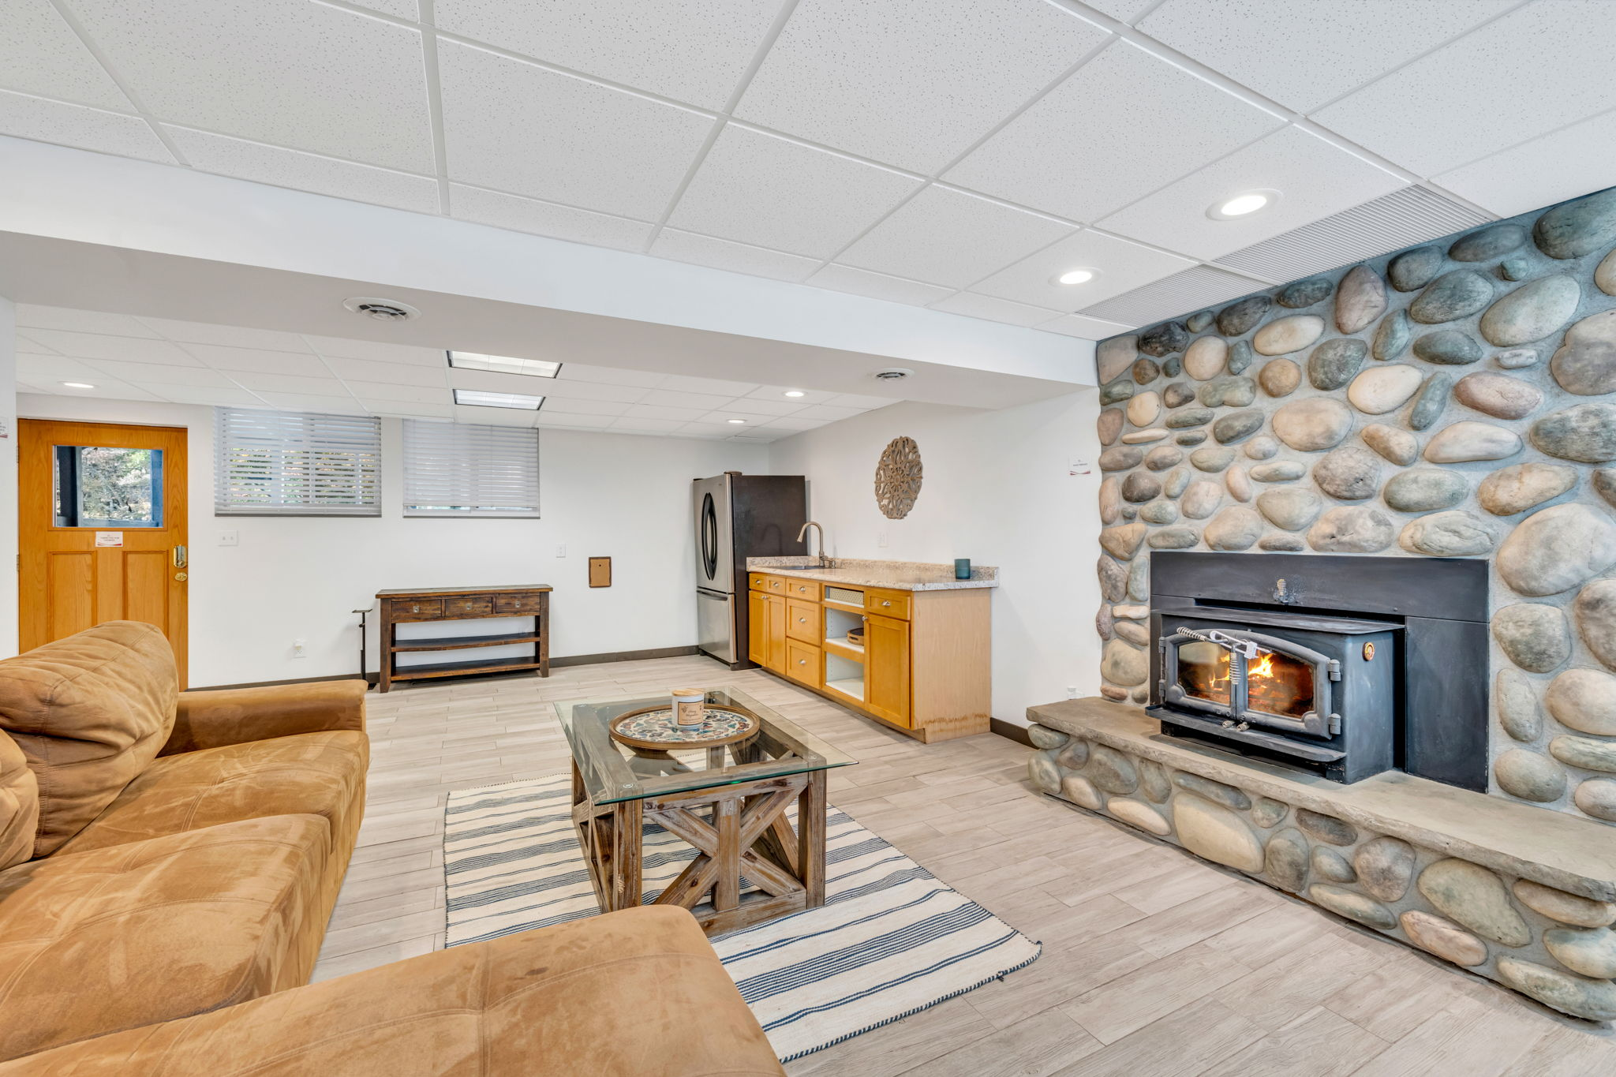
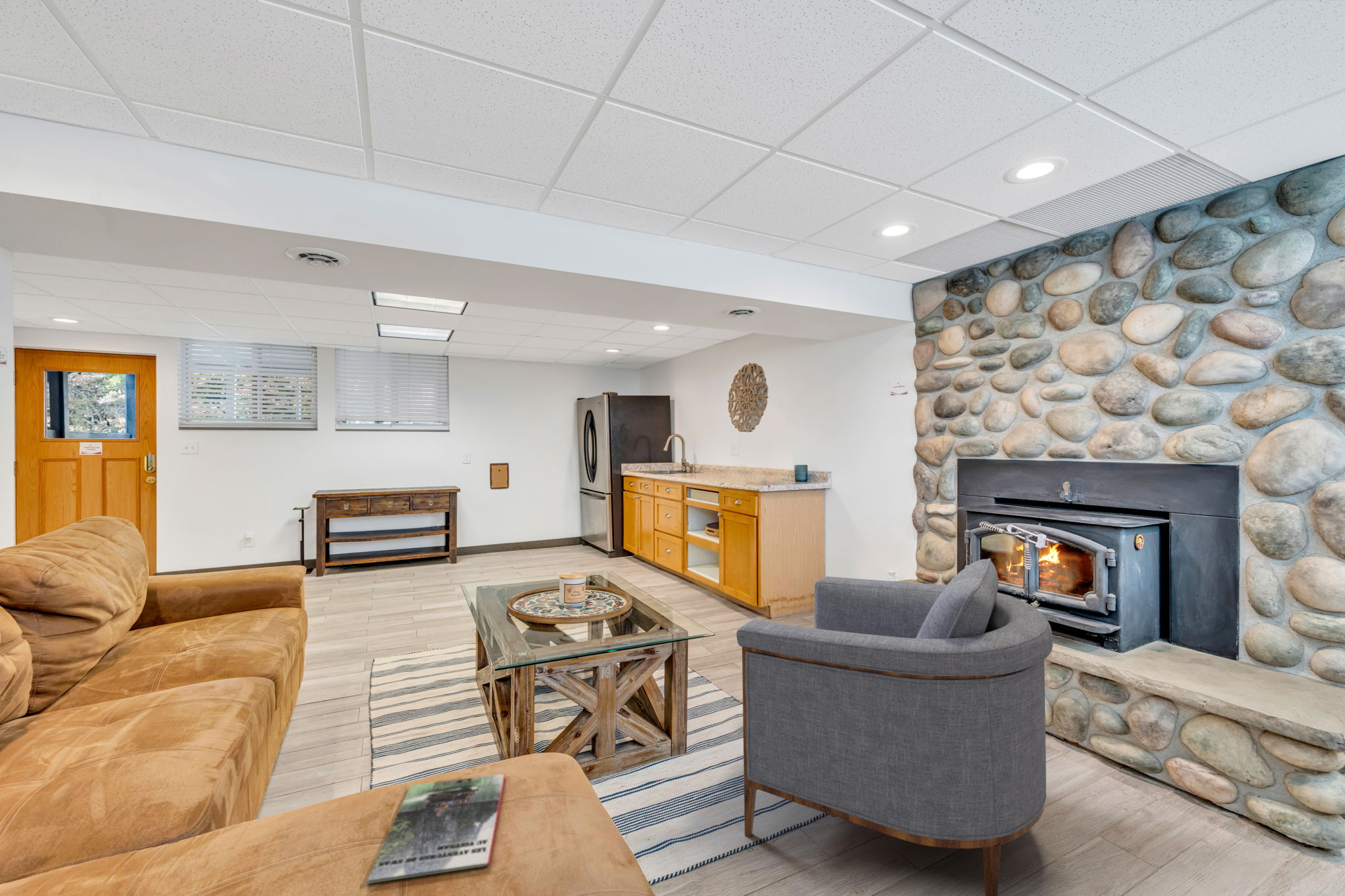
+ magazine (445, 821)
+ armchair (902, 689)
